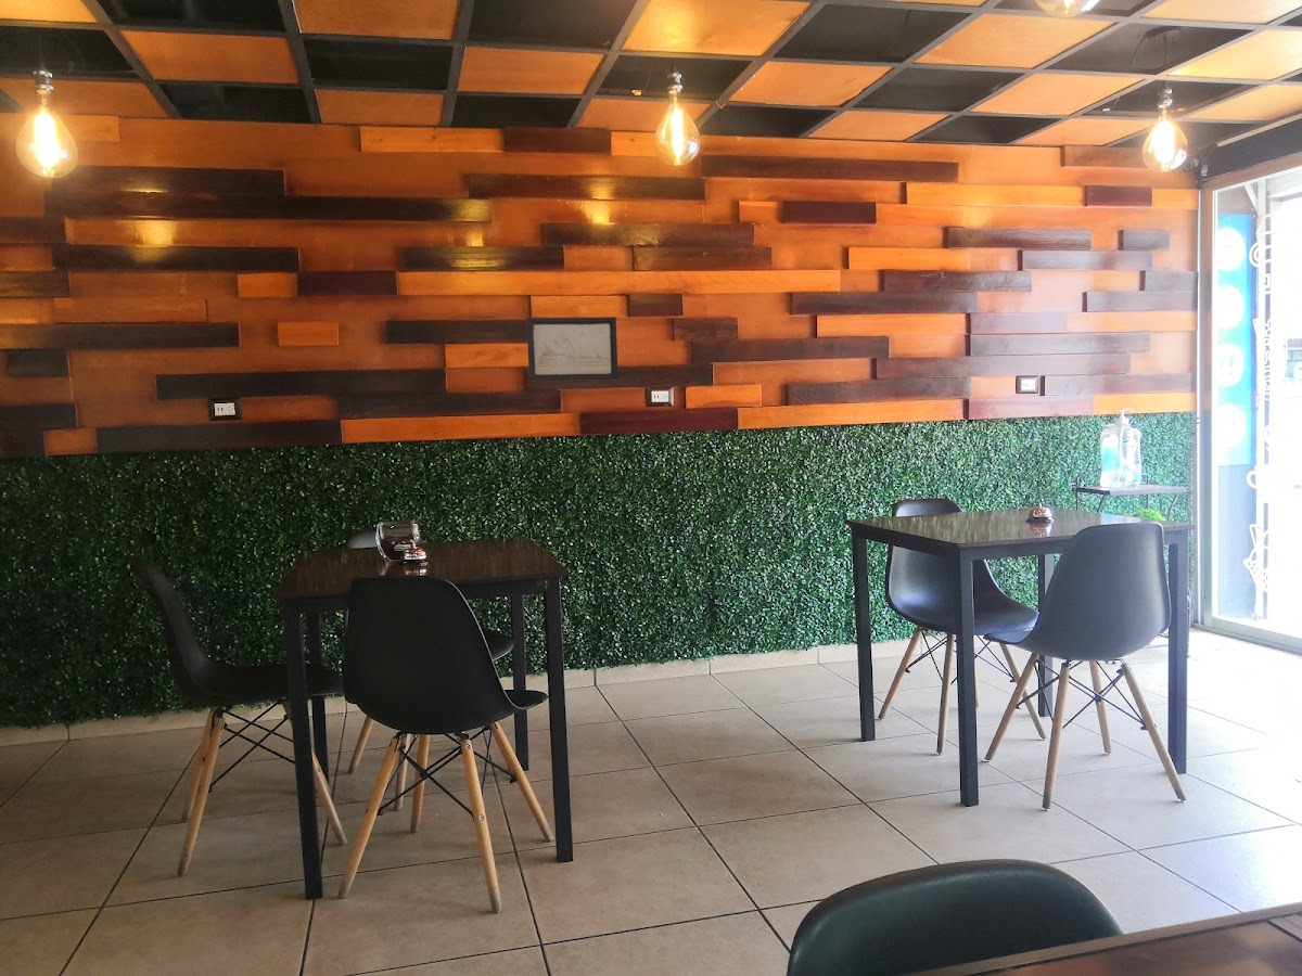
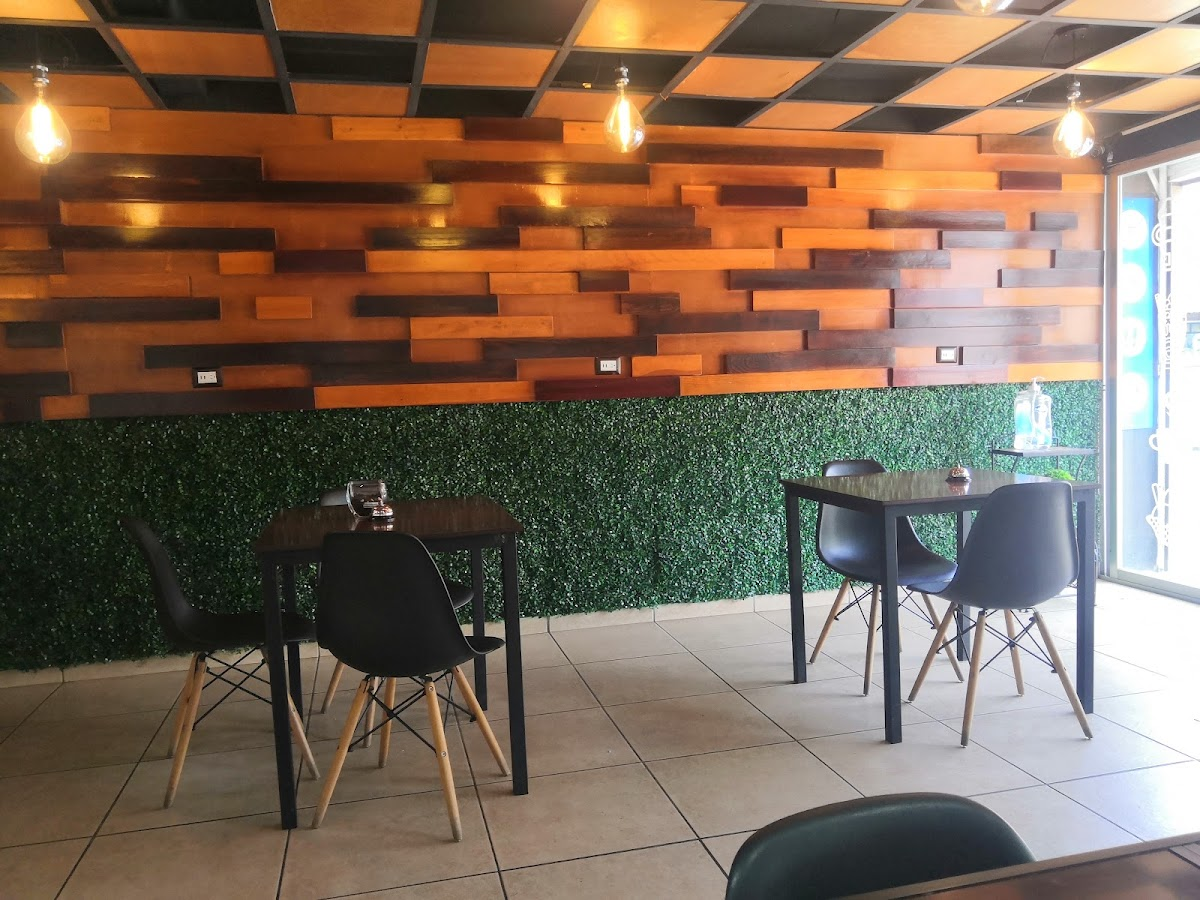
- wall art (573, 348)
